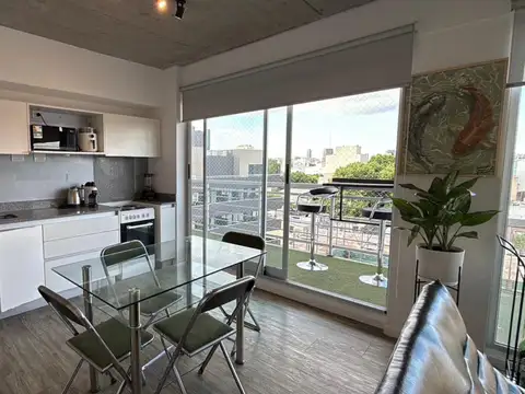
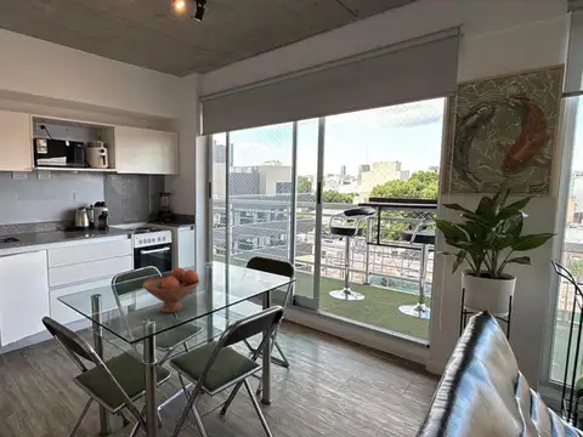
+ fruit bowl (171, 290)
